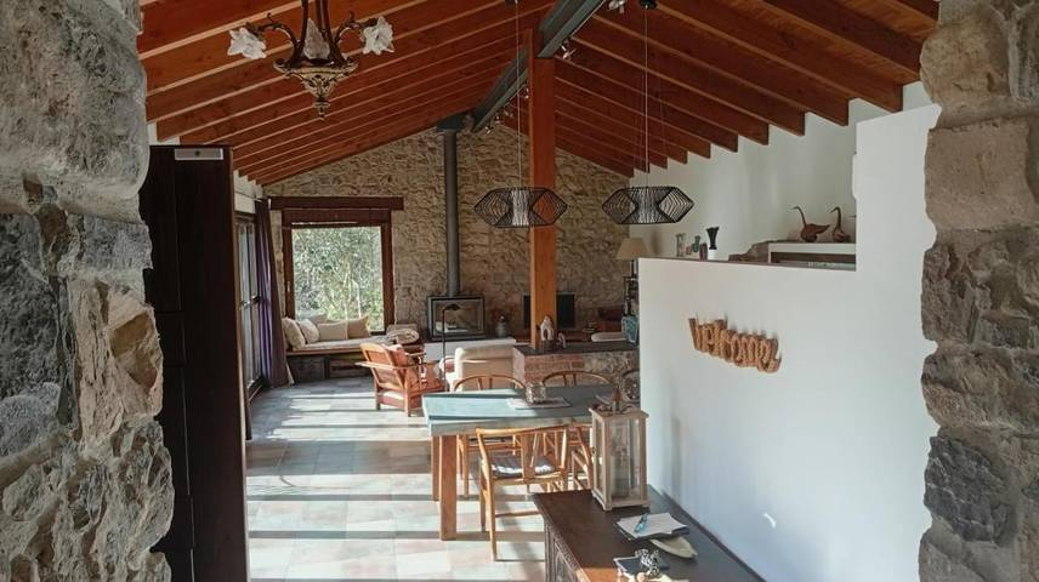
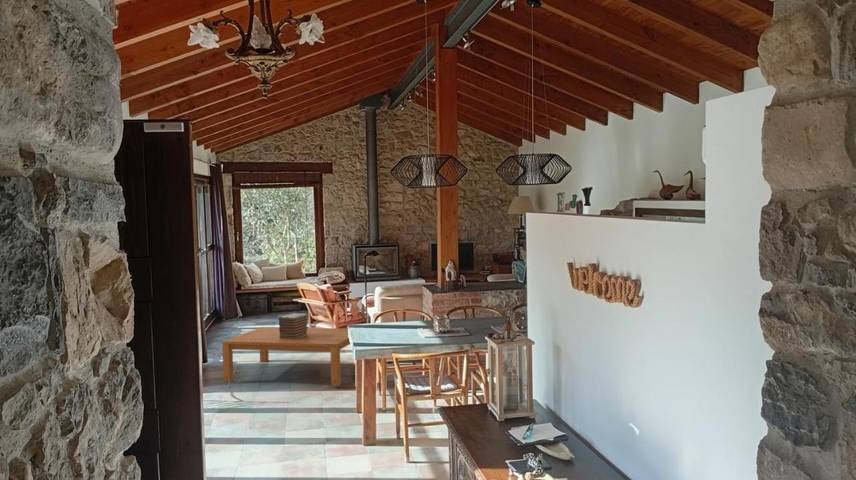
+ coffee table (297, 350)
+ book stack (294, 326)
